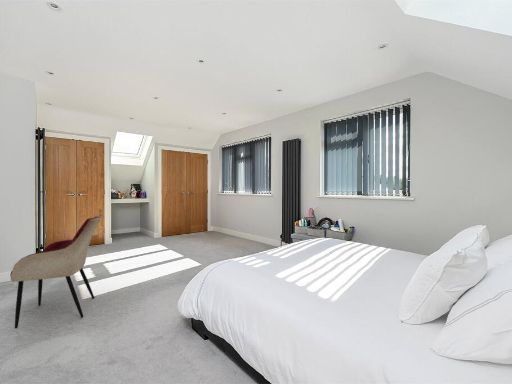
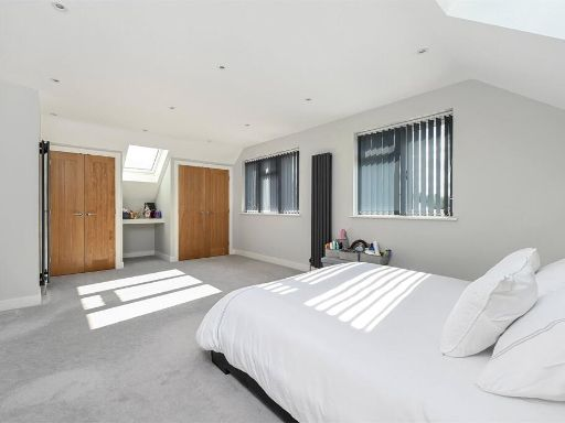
- armchair (61, 264)
